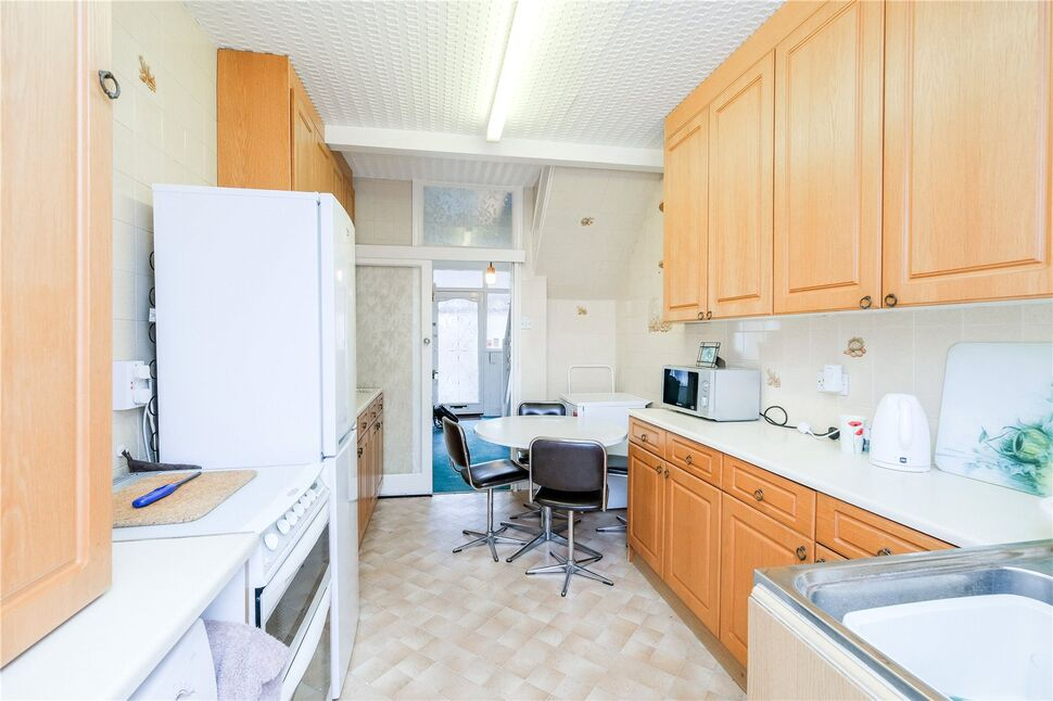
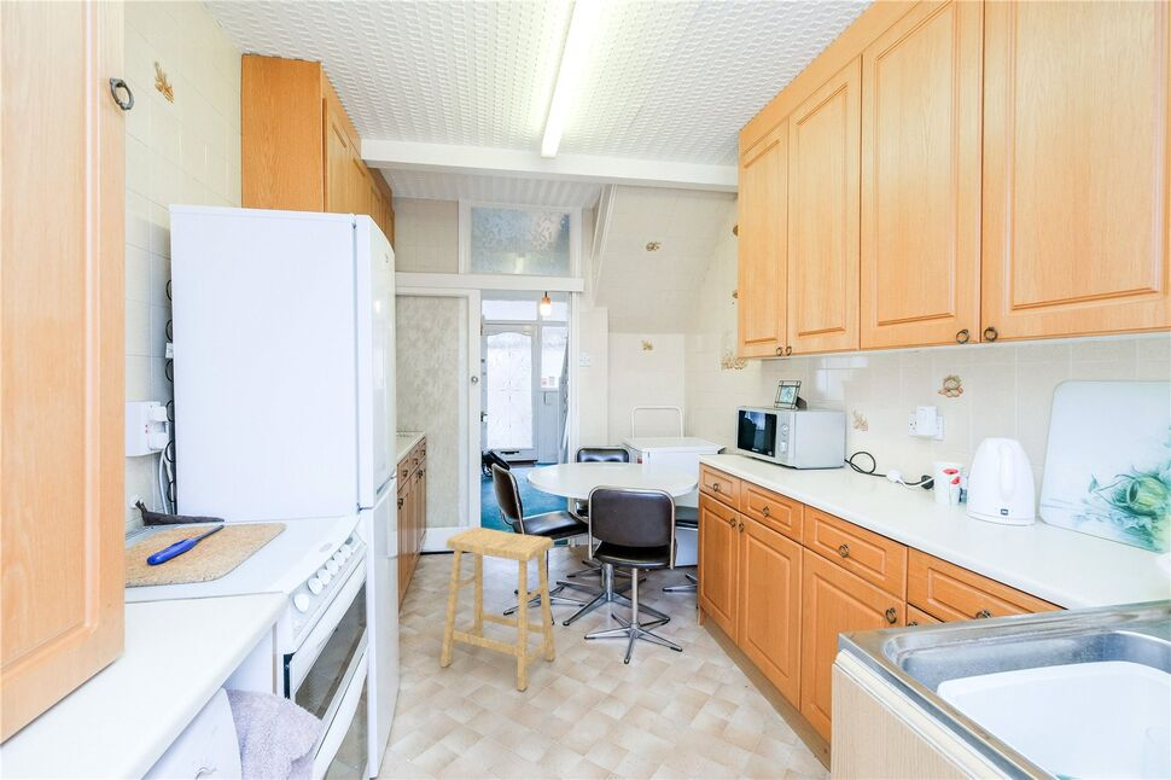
+ stool (494, 615)
